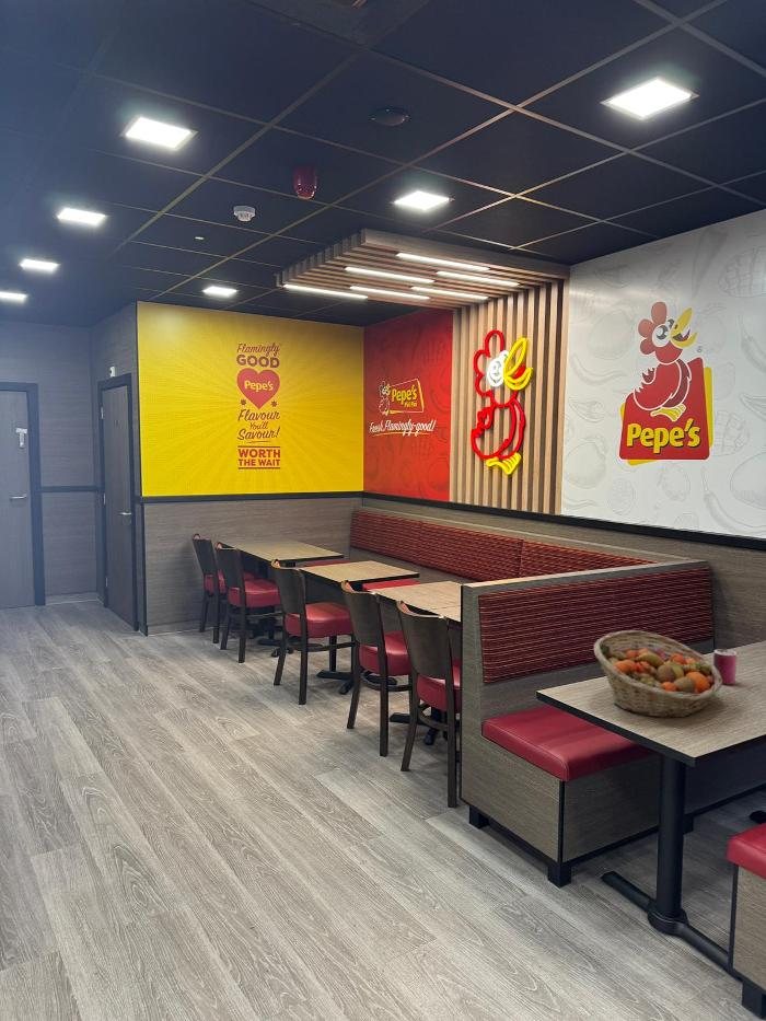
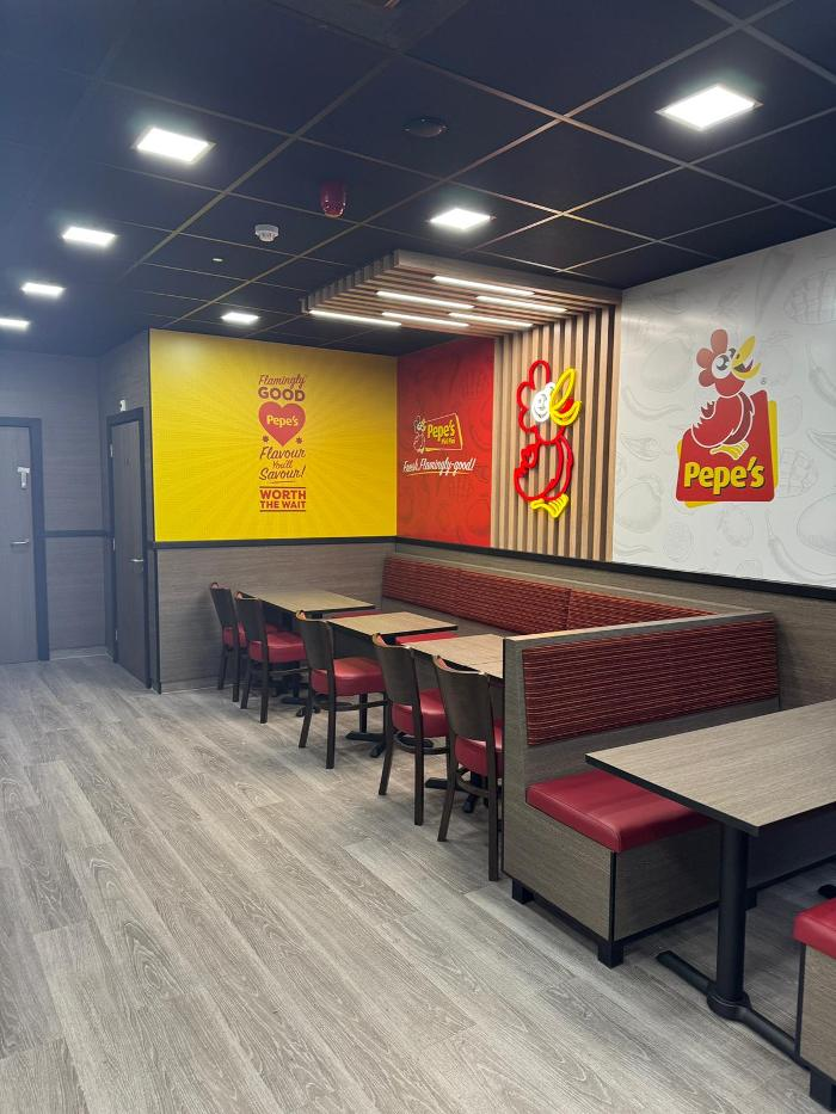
- fruit basket (655, 672)
- can (724, 666)
